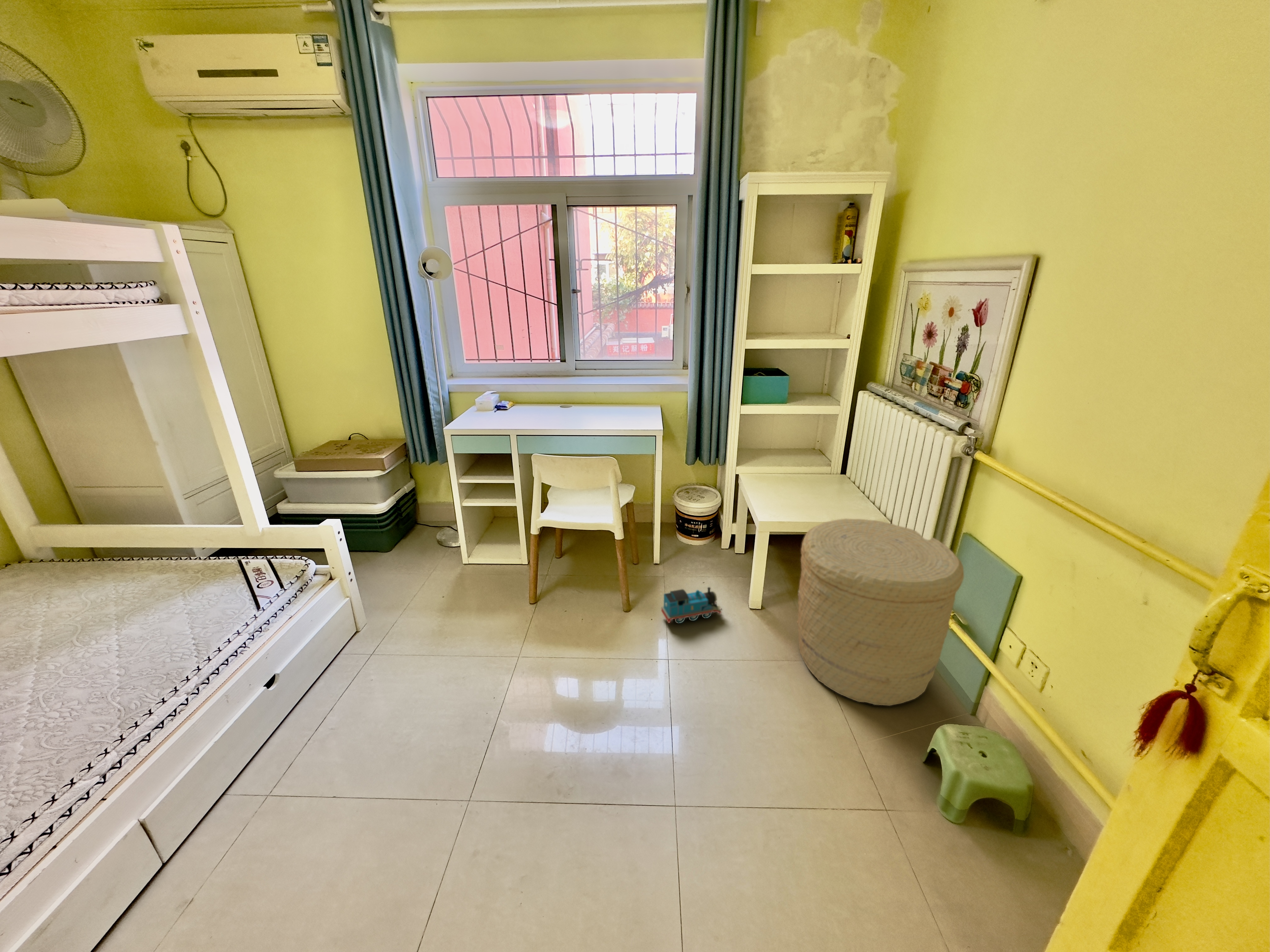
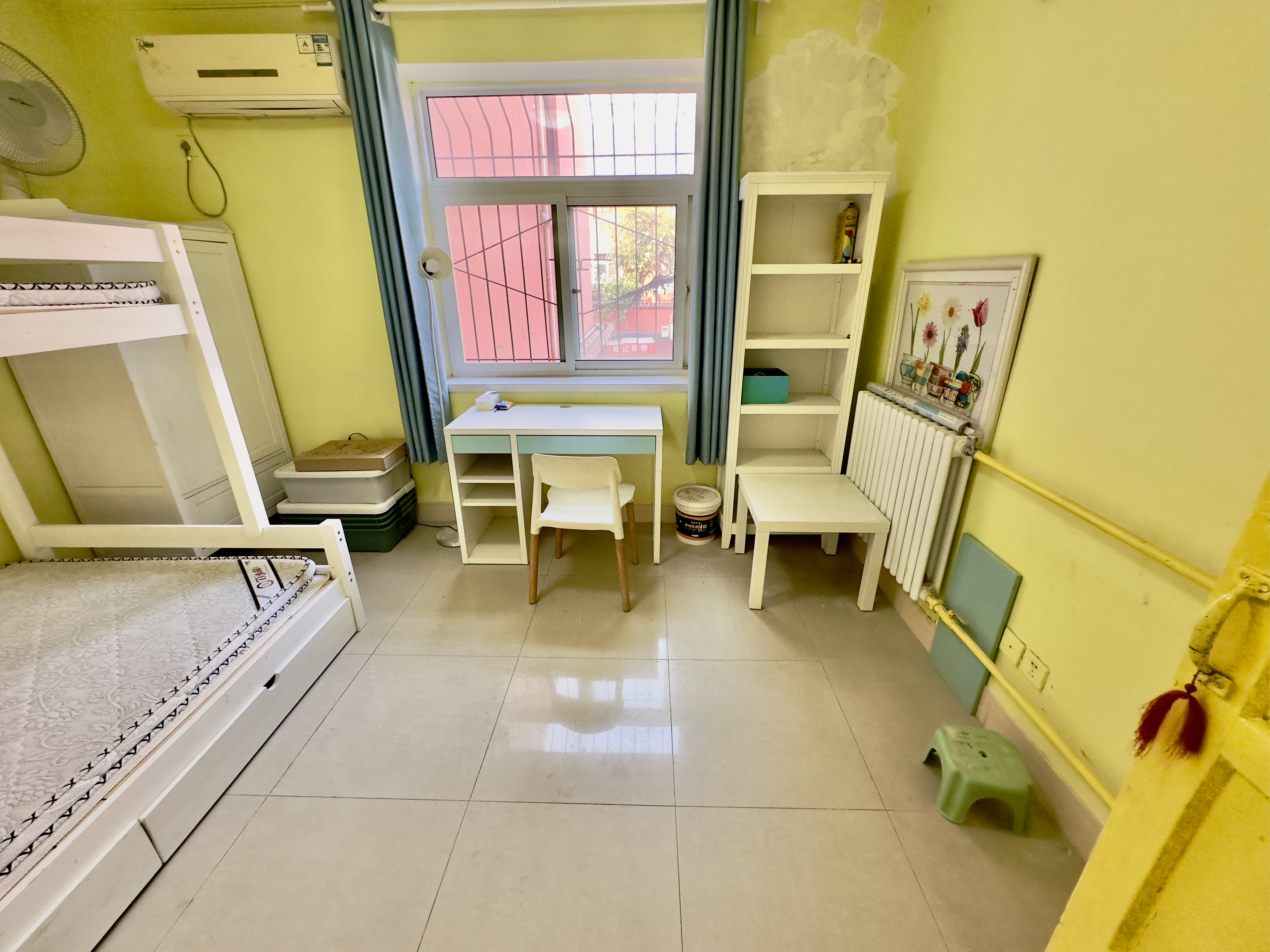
- basket (869, 606)
- toy train (693, 604)
